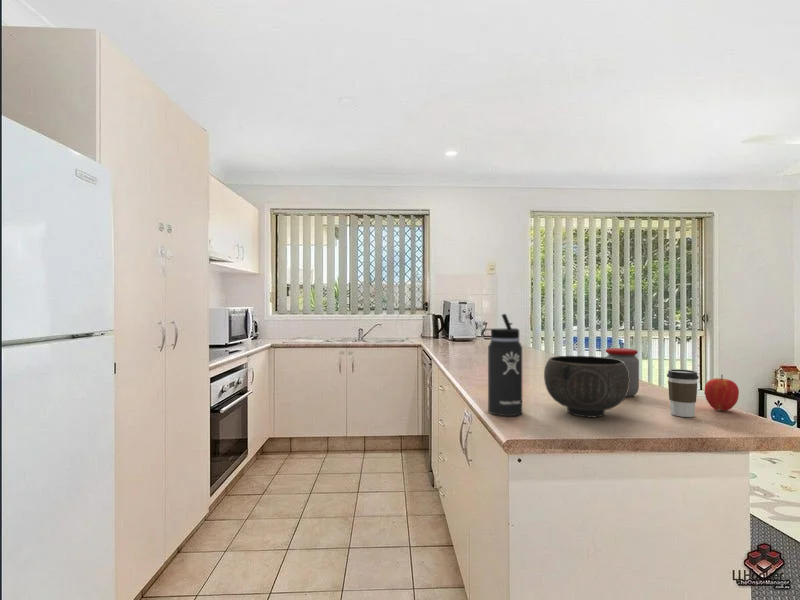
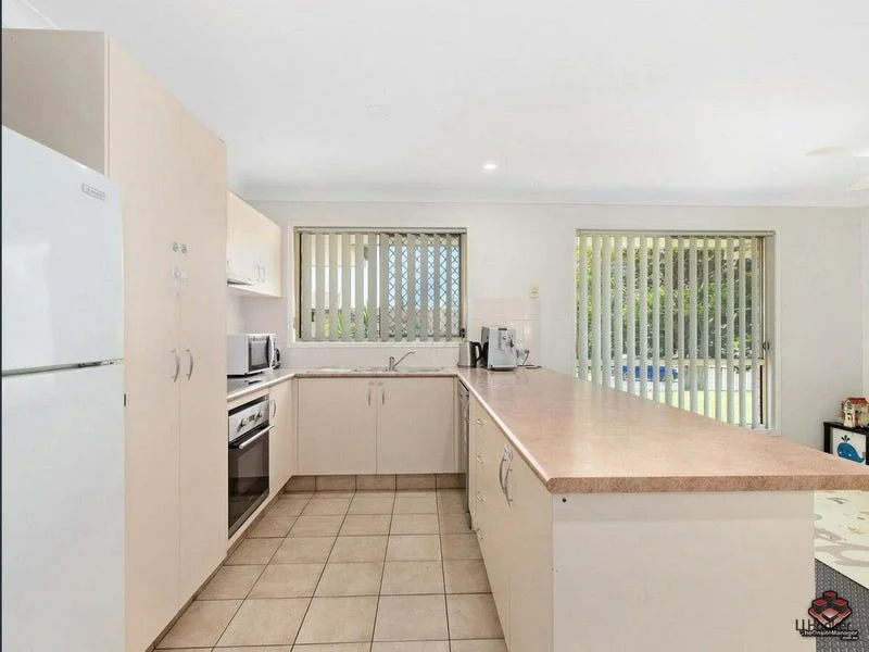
- bowl (585, 386)
- jar (627, 368)
- apple (721, 392)
- coffee cup (682, 392)
- thermos bottle (501, 362)
